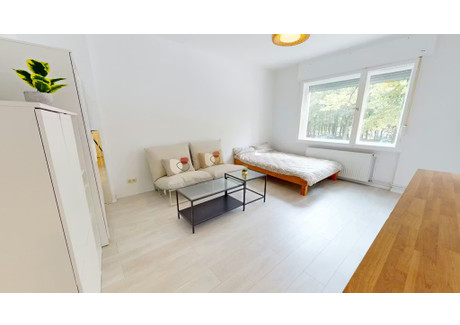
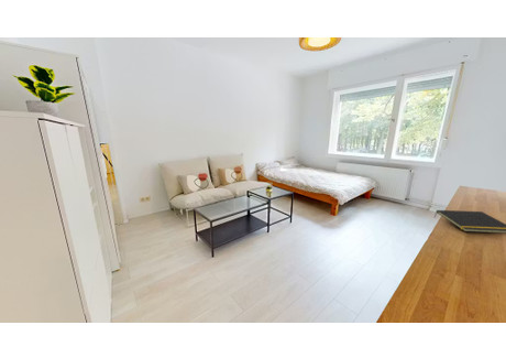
+ notepad (473, 220)
